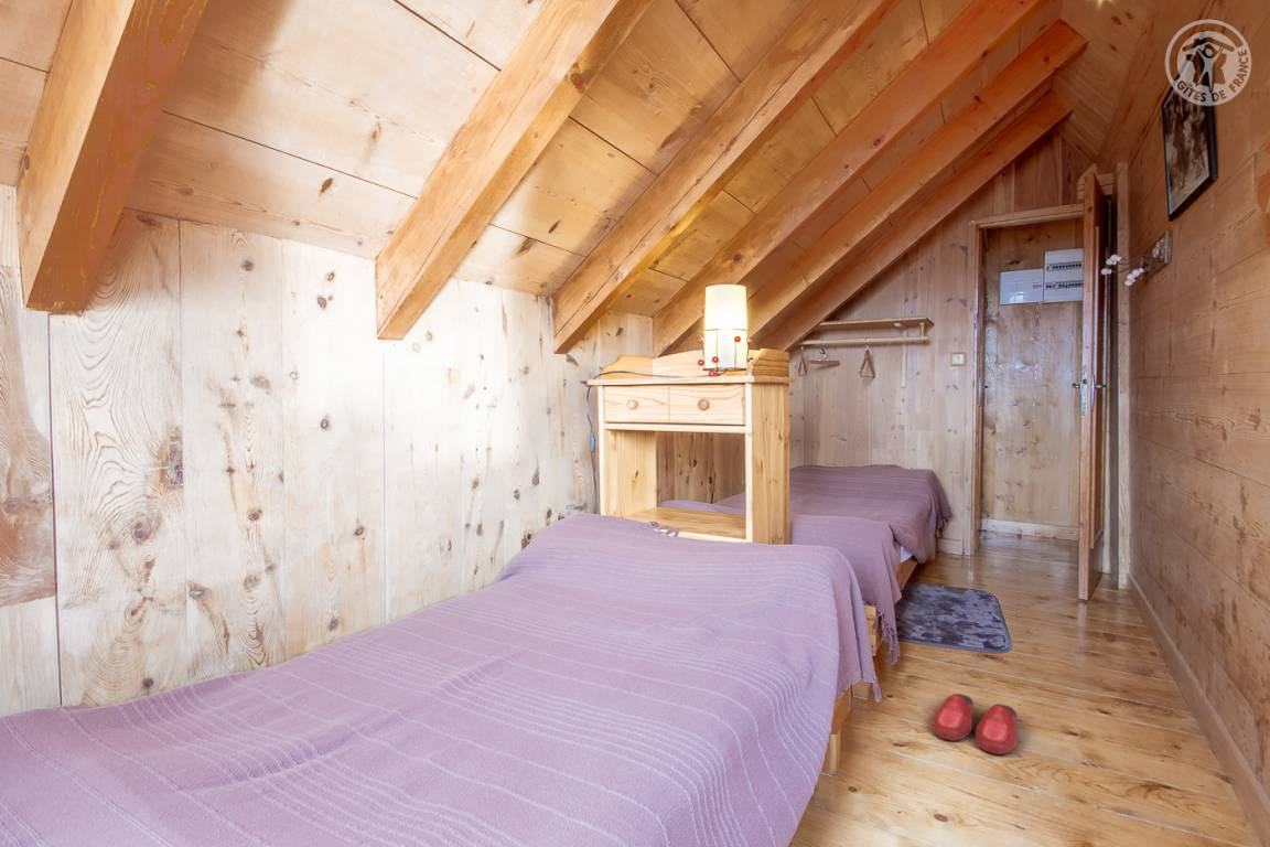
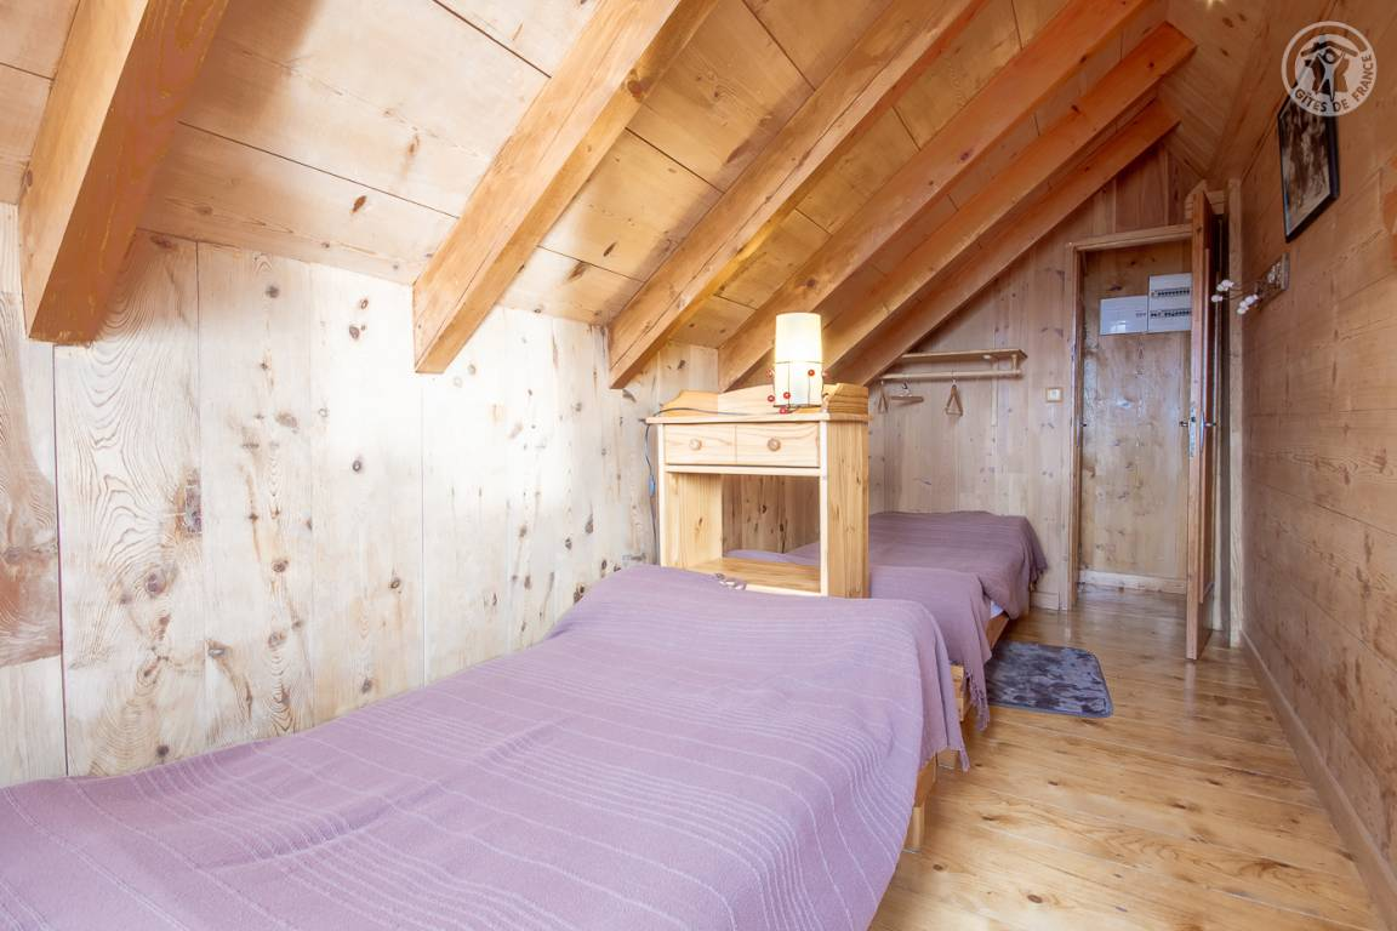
- slippers (972, 715)
